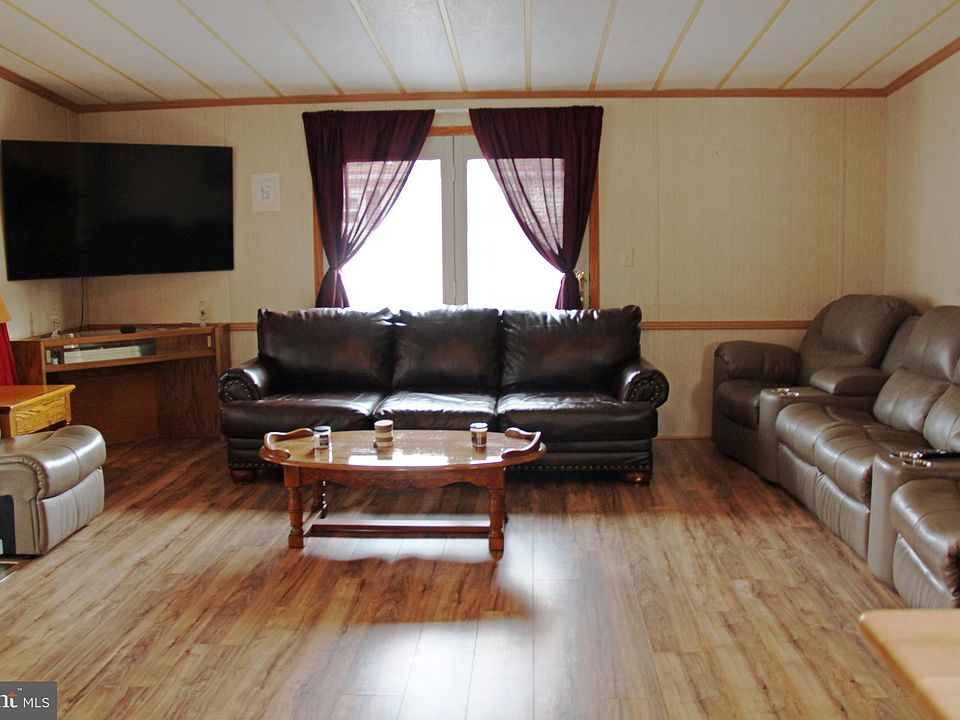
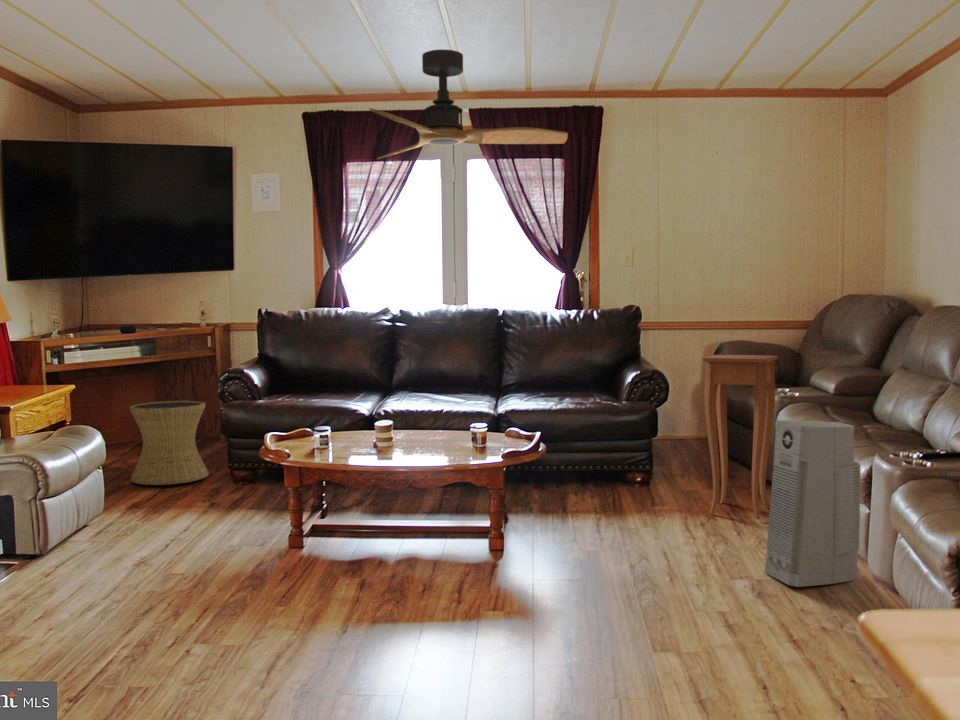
+ ceiling fan (461, 108)
+ side table (169, 441)
+ air purifier (814, 499)
+ side table (753, 434)
